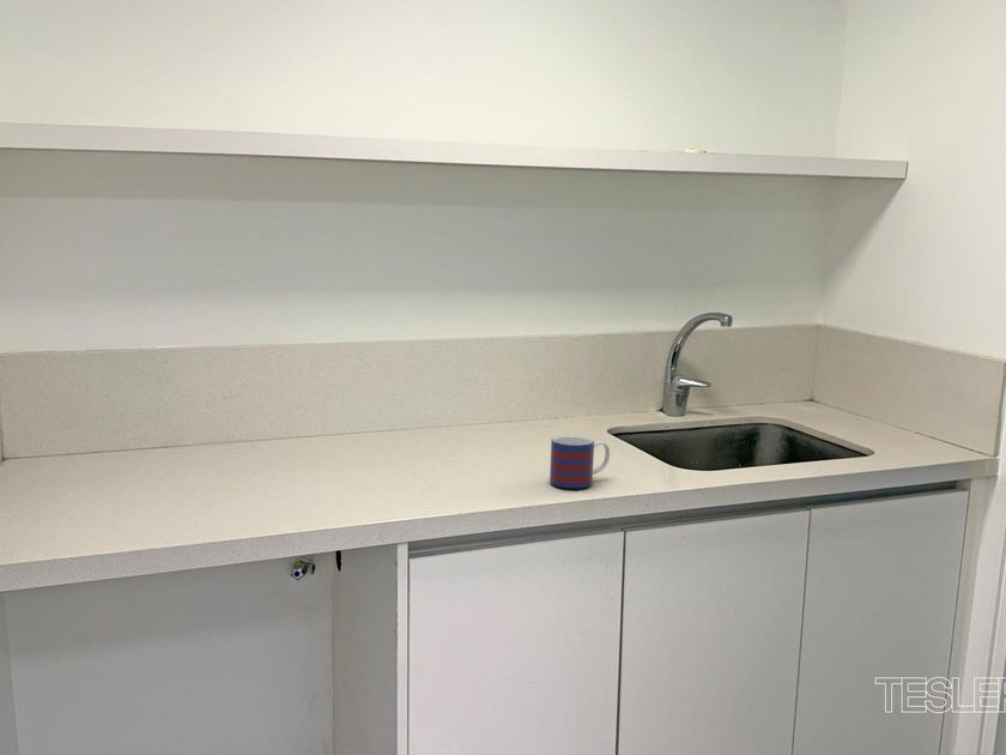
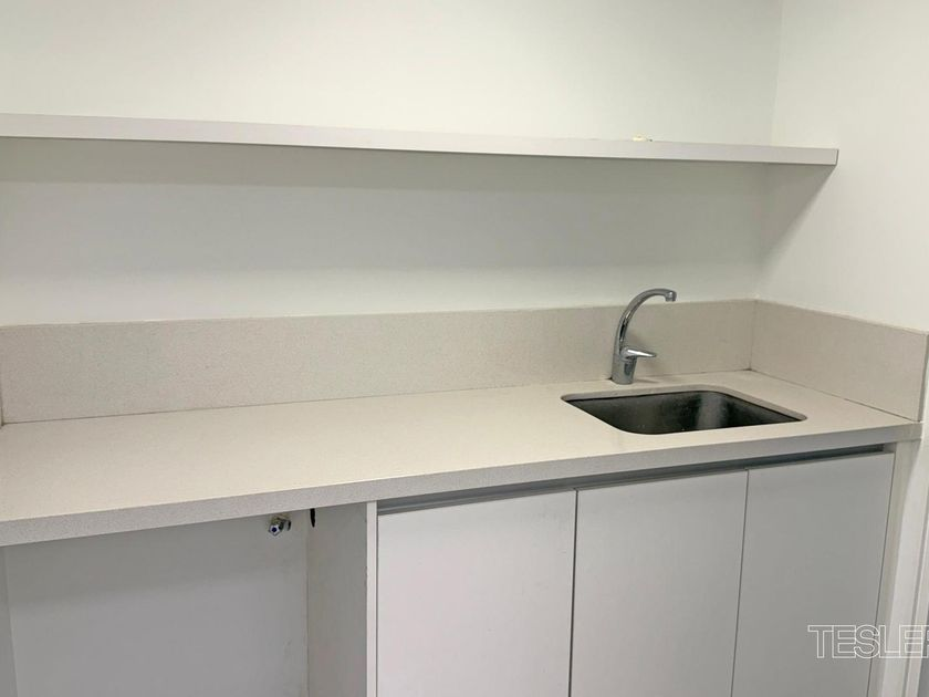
- mug (581, 460)
